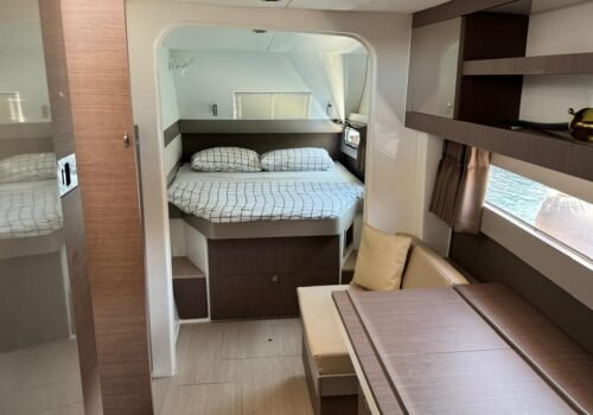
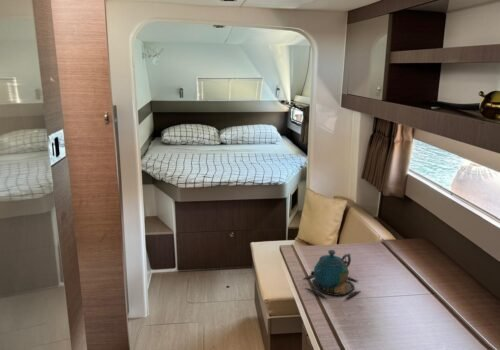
+ teapot (333, 268)
